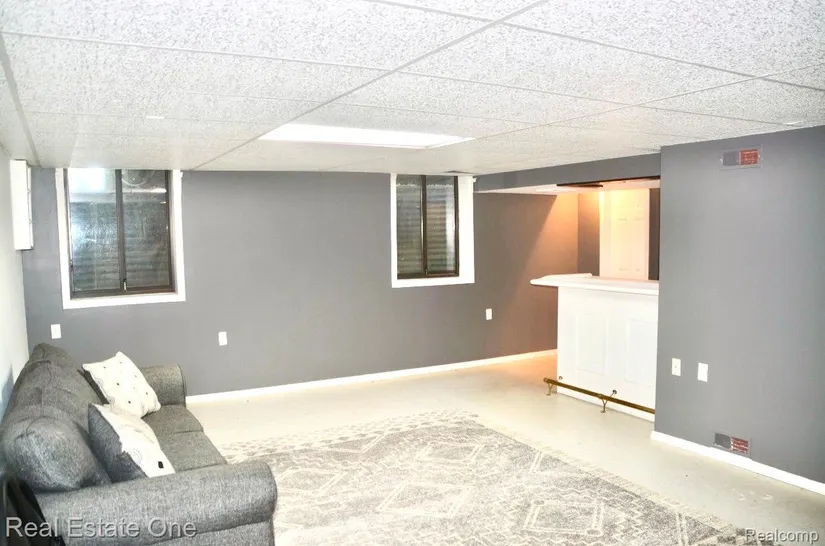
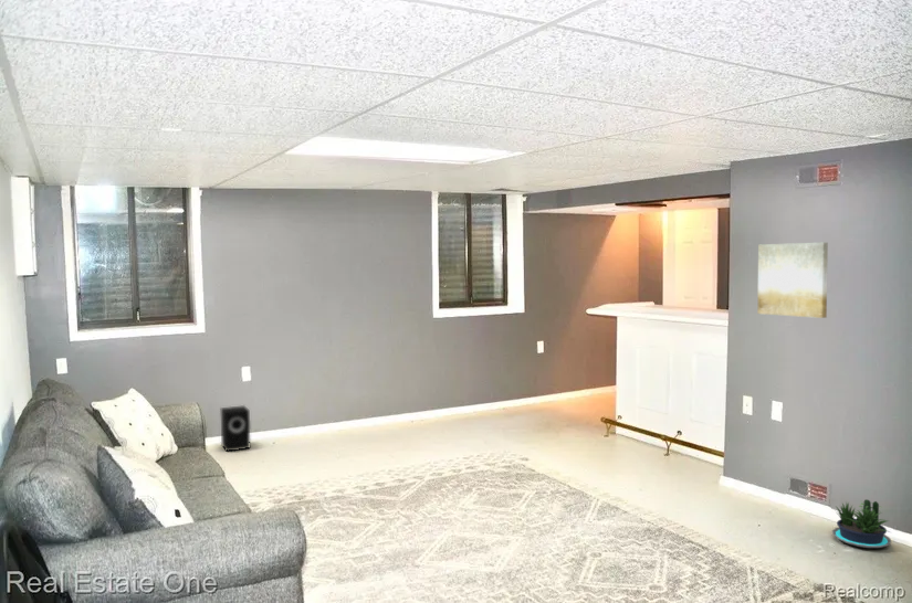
+ potted plant (864, 521)
+ wall art (790, 279)
+ speaker (235, 427)
